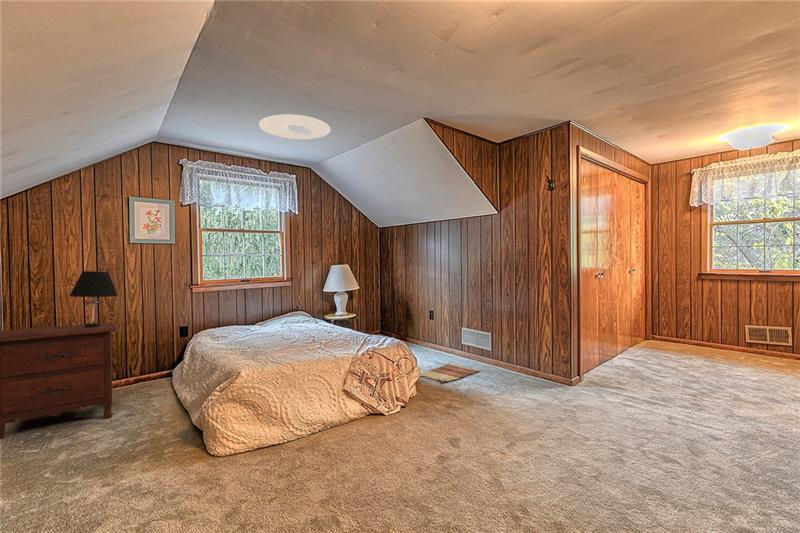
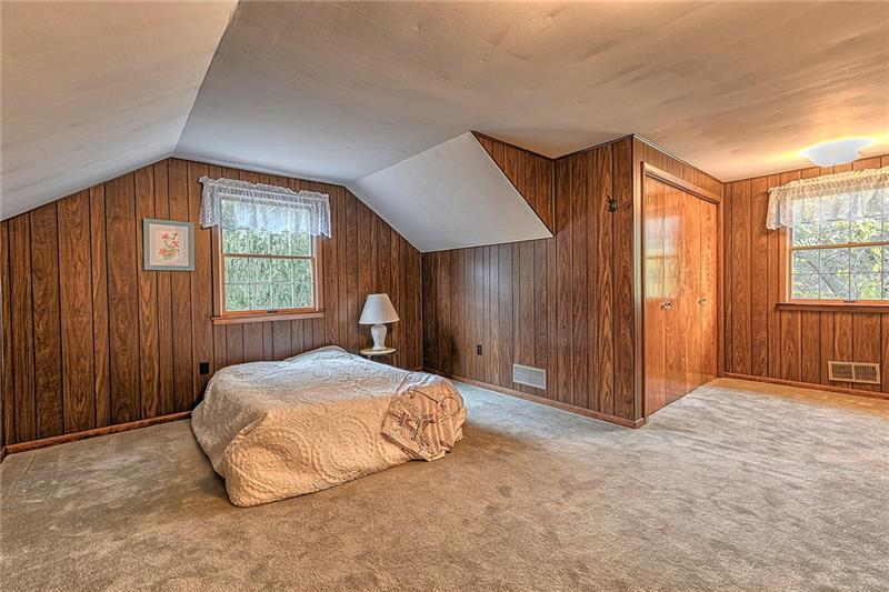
- table lamp (92, 298)
- rug (448, 371)
- ceiling light (295, 124)
- nightstand (58, 374)
